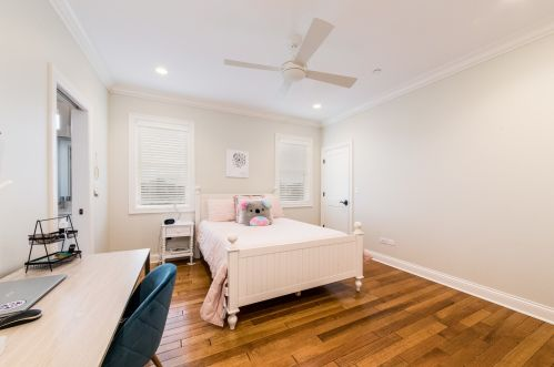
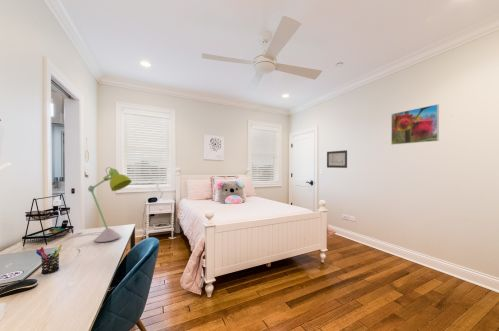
+ desk lamp (95, 202)
+ wall art (336, 159)
+ pen holder (50, 258)
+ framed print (413, 126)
